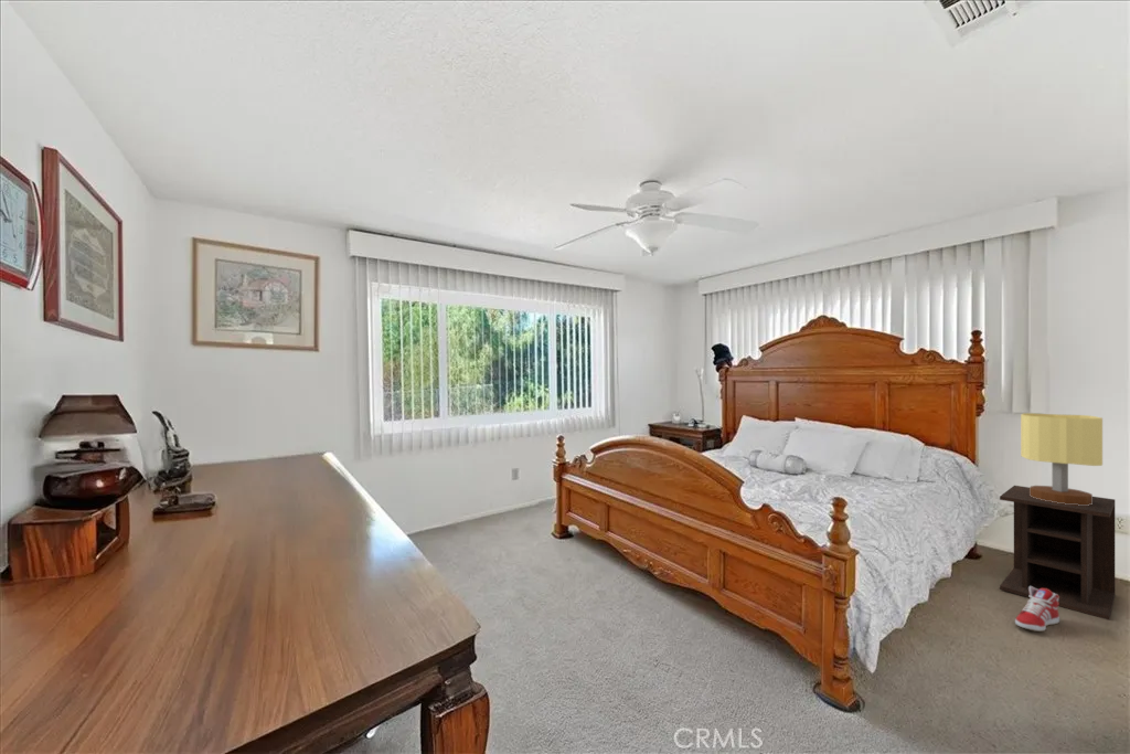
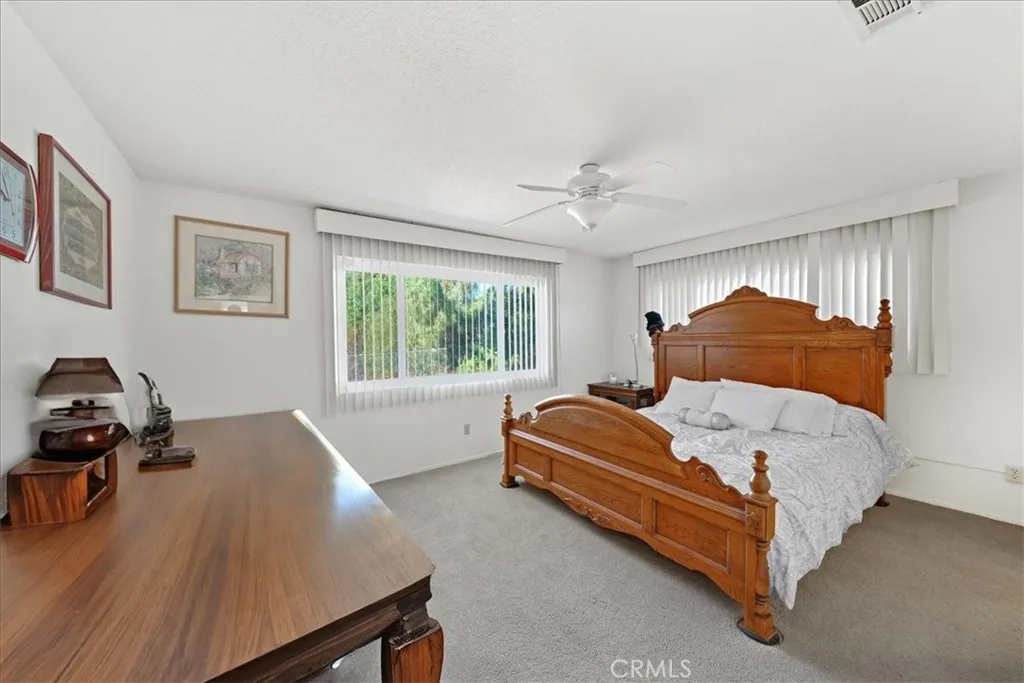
- table lamp (1059, 457)
- sneaker (1036, 607)
- nightstand (1056, 544)
